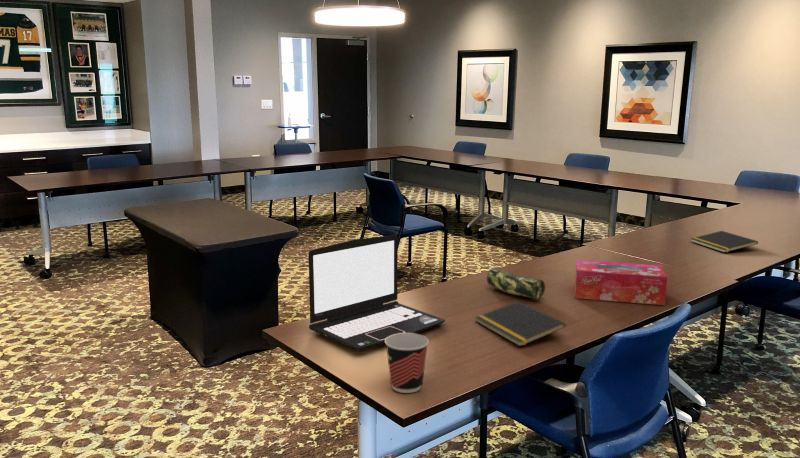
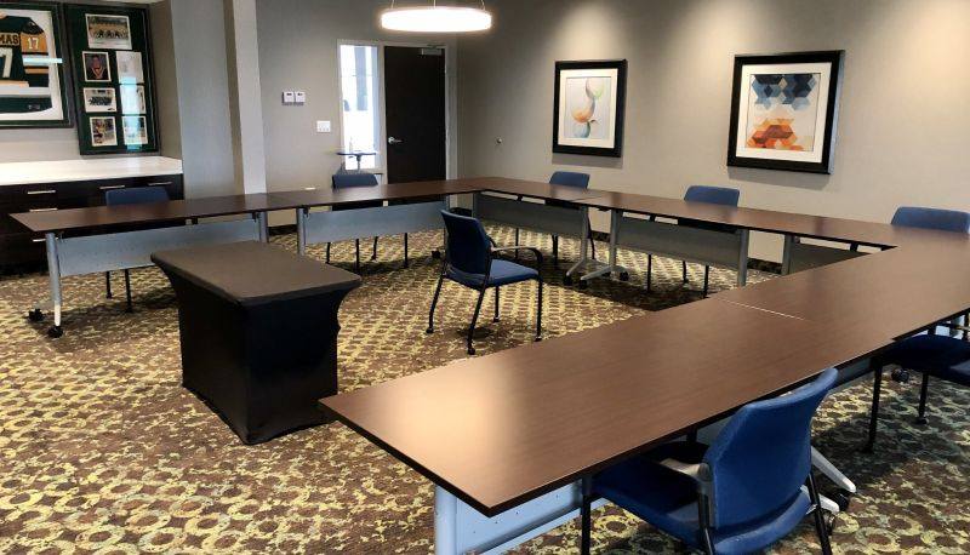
- laptop (379, 287)
- pencil case (513, 283)
- tissue box (618, 281)
- notepad (518, 322)
- cup (406, 363)
- notepad (723, 241)
